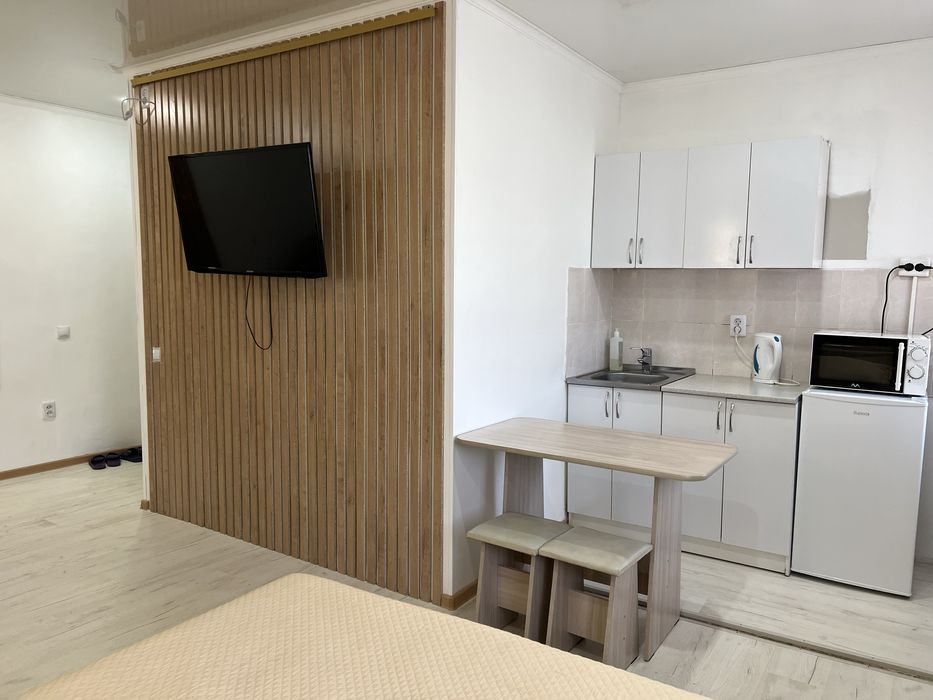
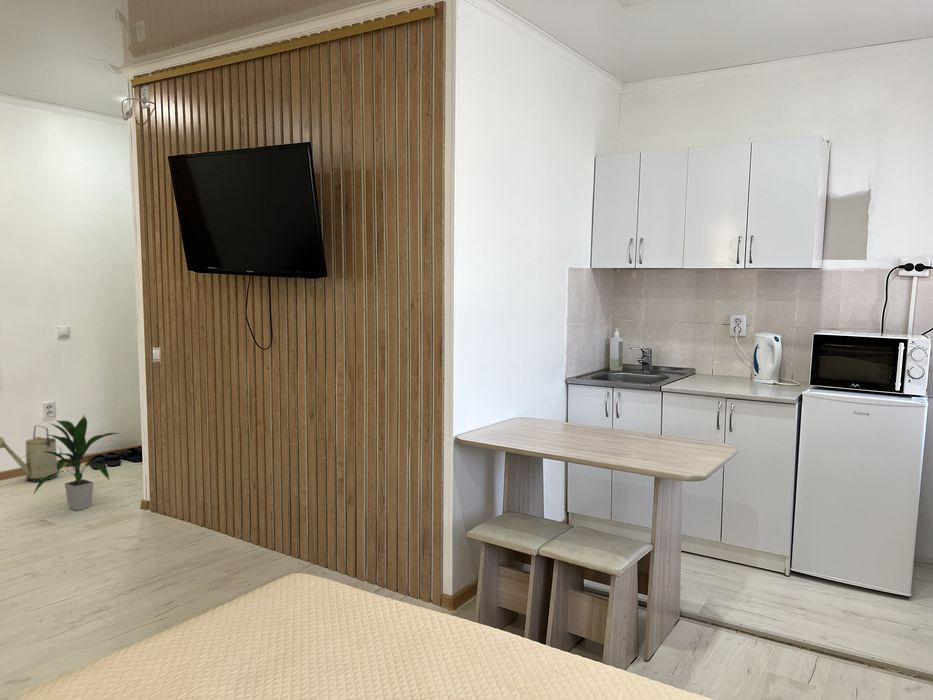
+ indoor plant (74, 461)
+ watering can (28, 454)
